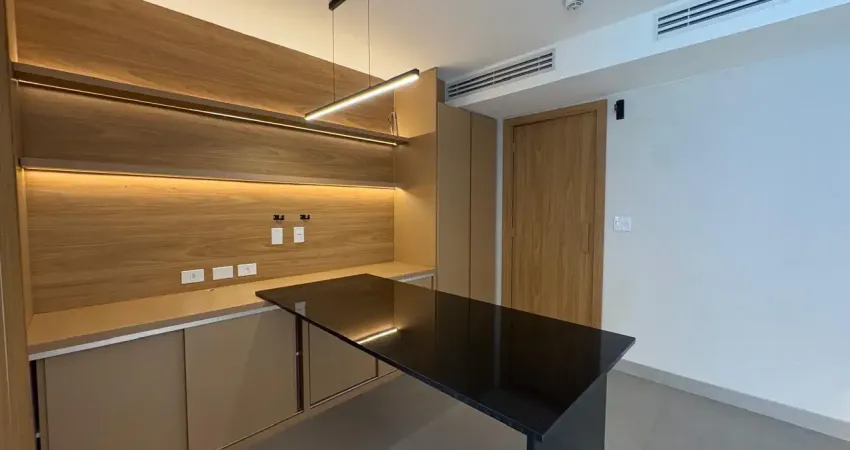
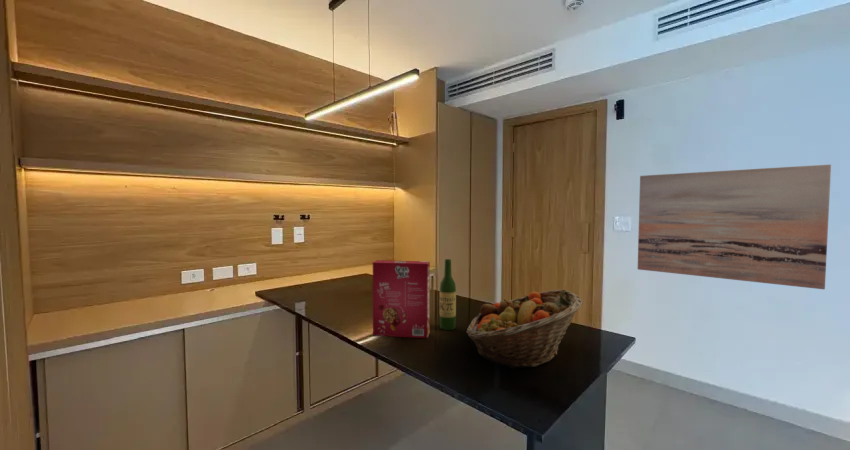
+ wine bottle (447, 293)
+ cereal box (401, 298)
+ fruit basket (522, 321)
+ wall art (719, 224)
